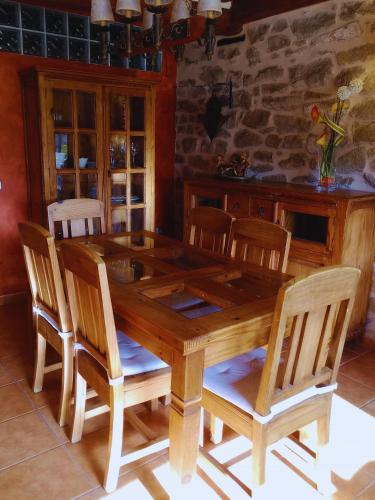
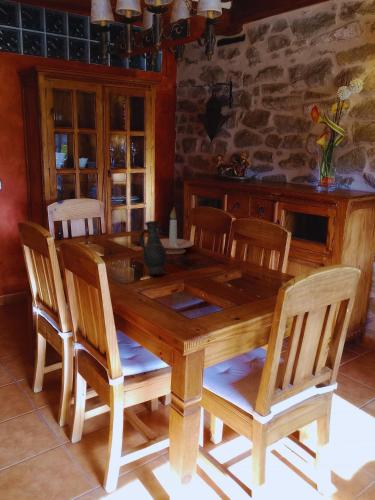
+ candle holder (173, 228)
+ jug (154, 248)
